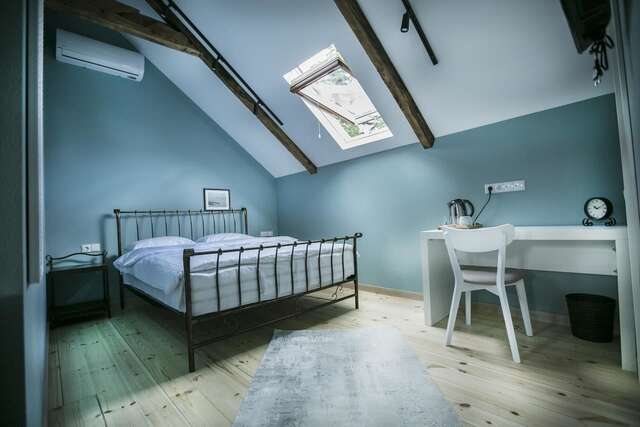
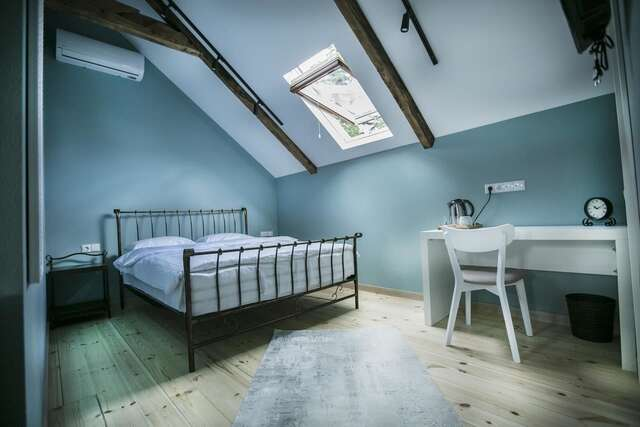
- wall art (217, 199)
